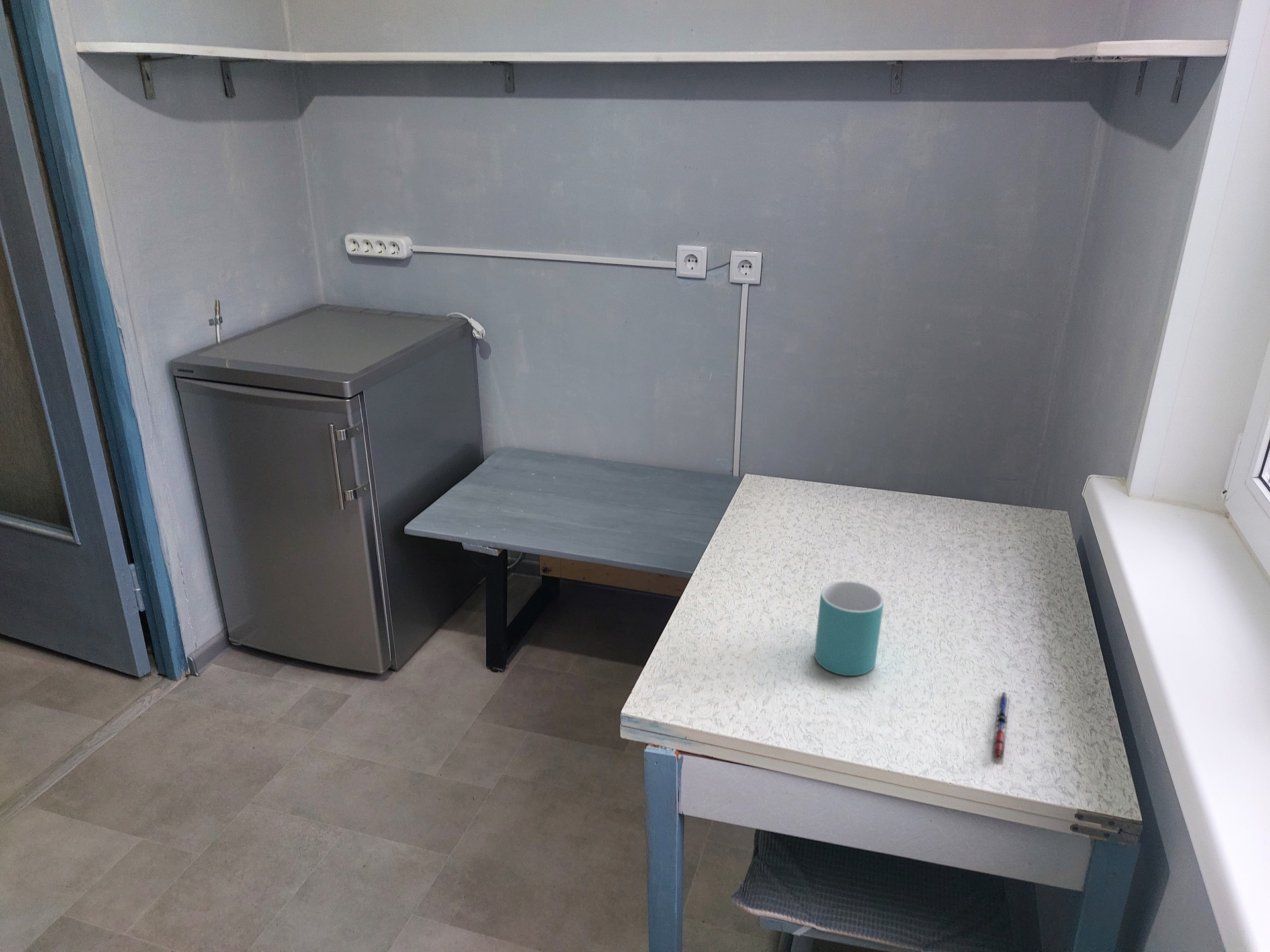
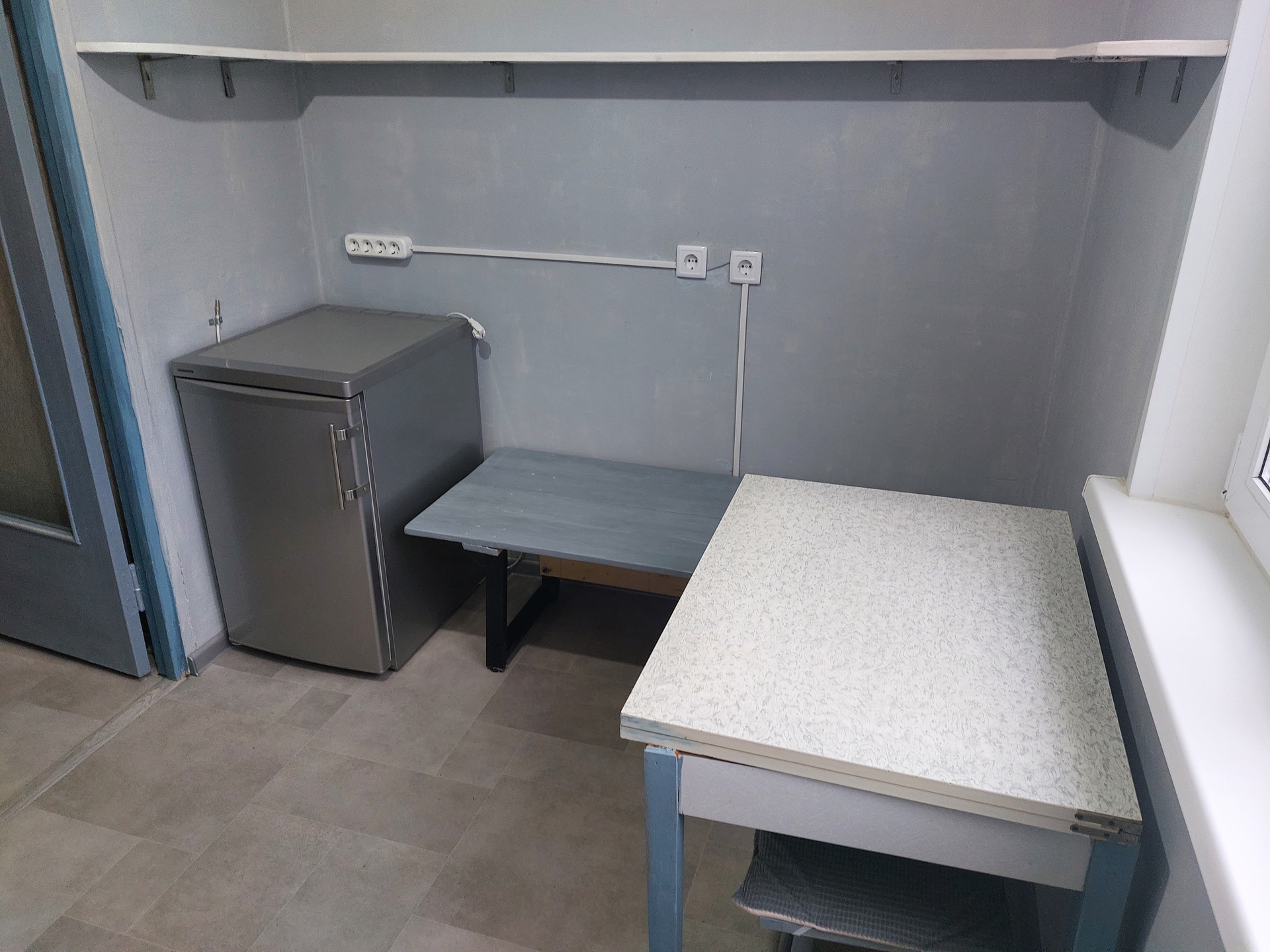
- mug (849, 620)
- pen (1001, 722)
